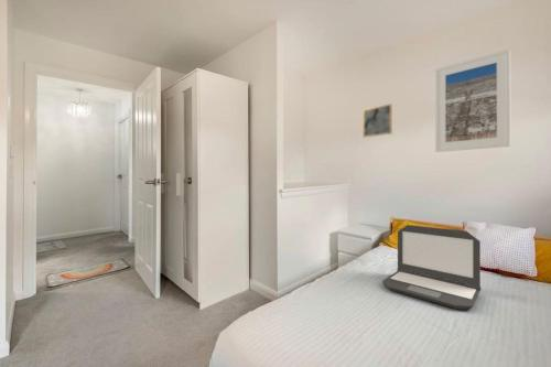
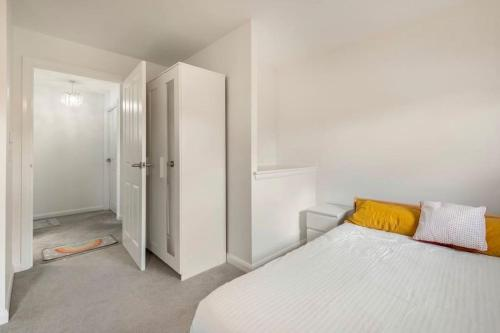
- wall art (376, 121)
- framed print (469, 105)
- laptop (428, 260)
